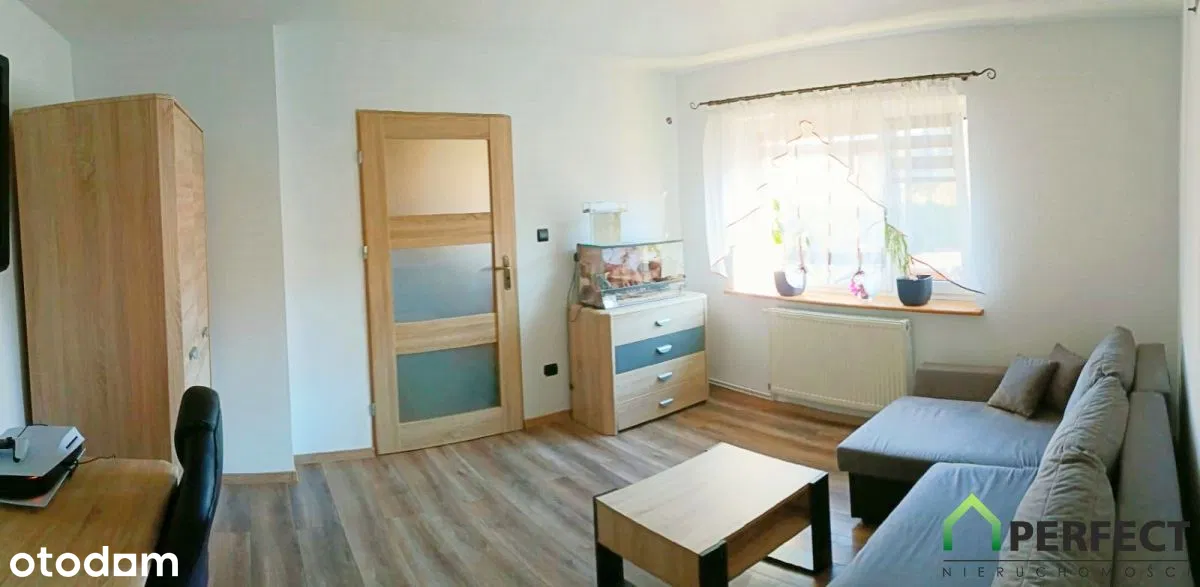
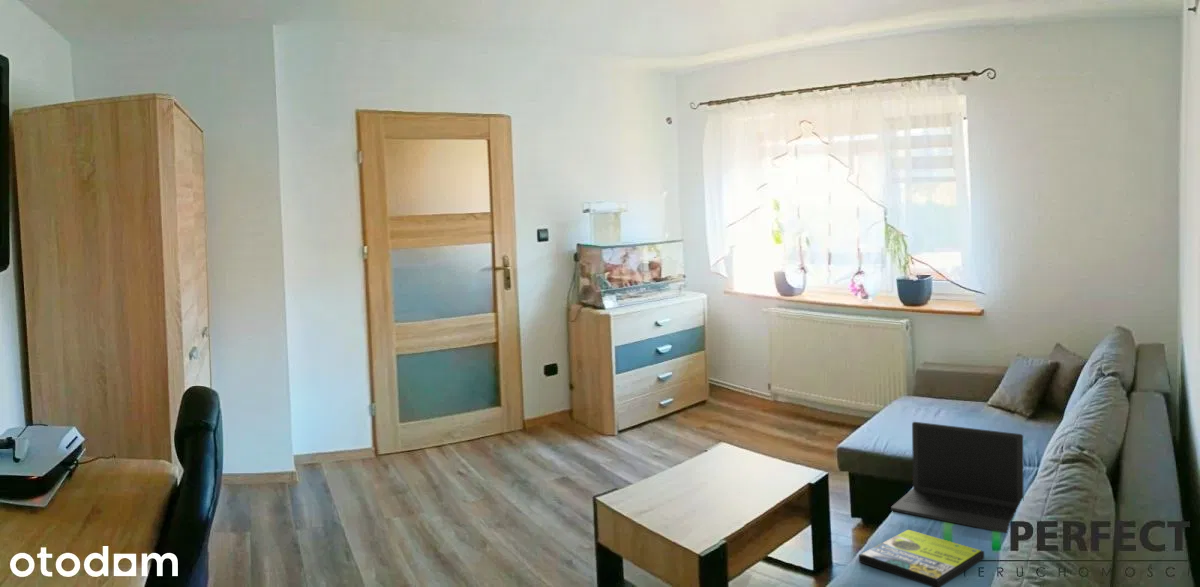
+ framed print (921, 556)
+ laptop (956, 472)
